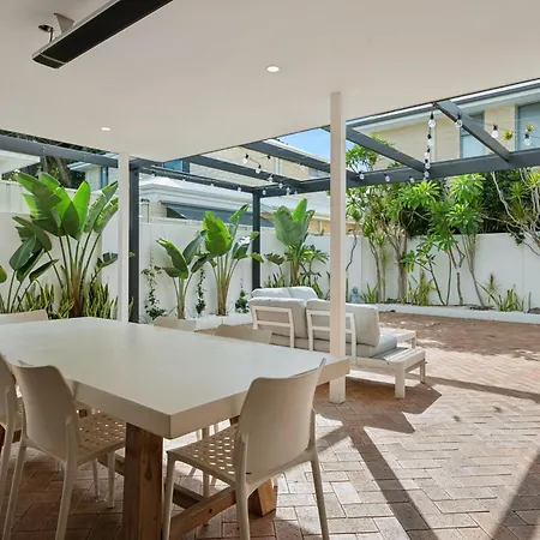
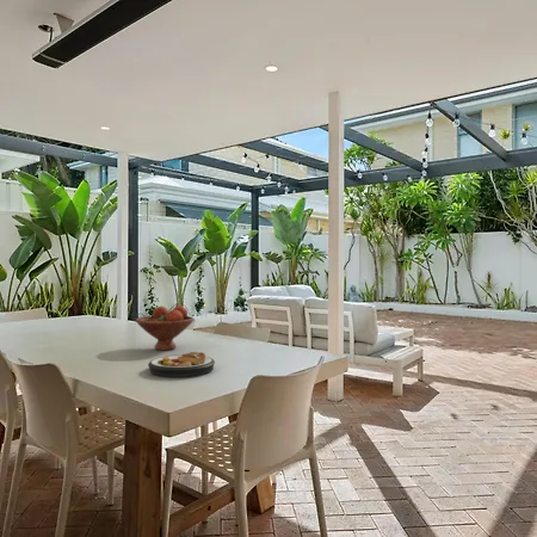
+ fruit bowl (165, 327)
+ plate (181, 362)
